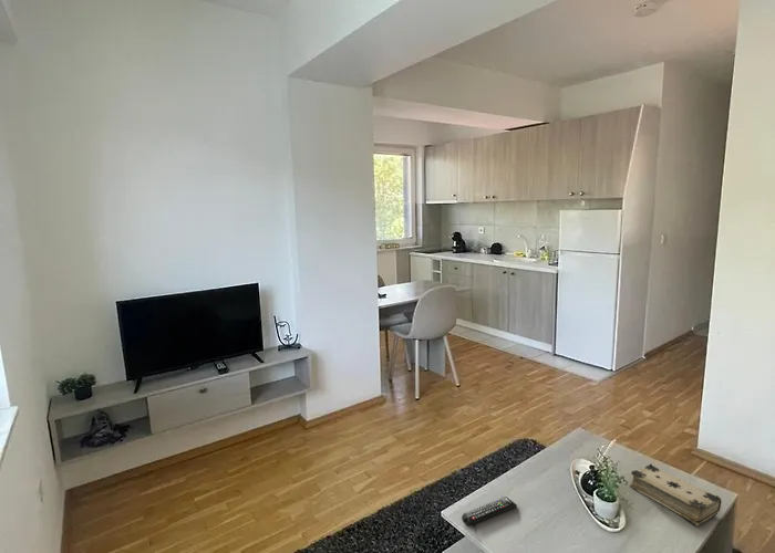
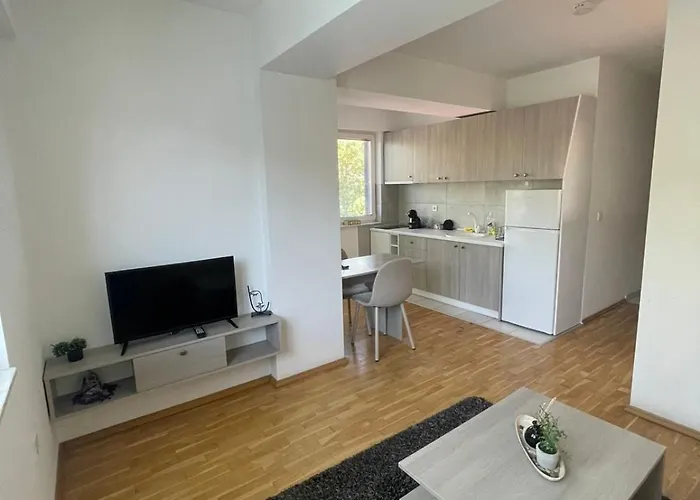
- remote control (489, 510)
- book (673, 490)
